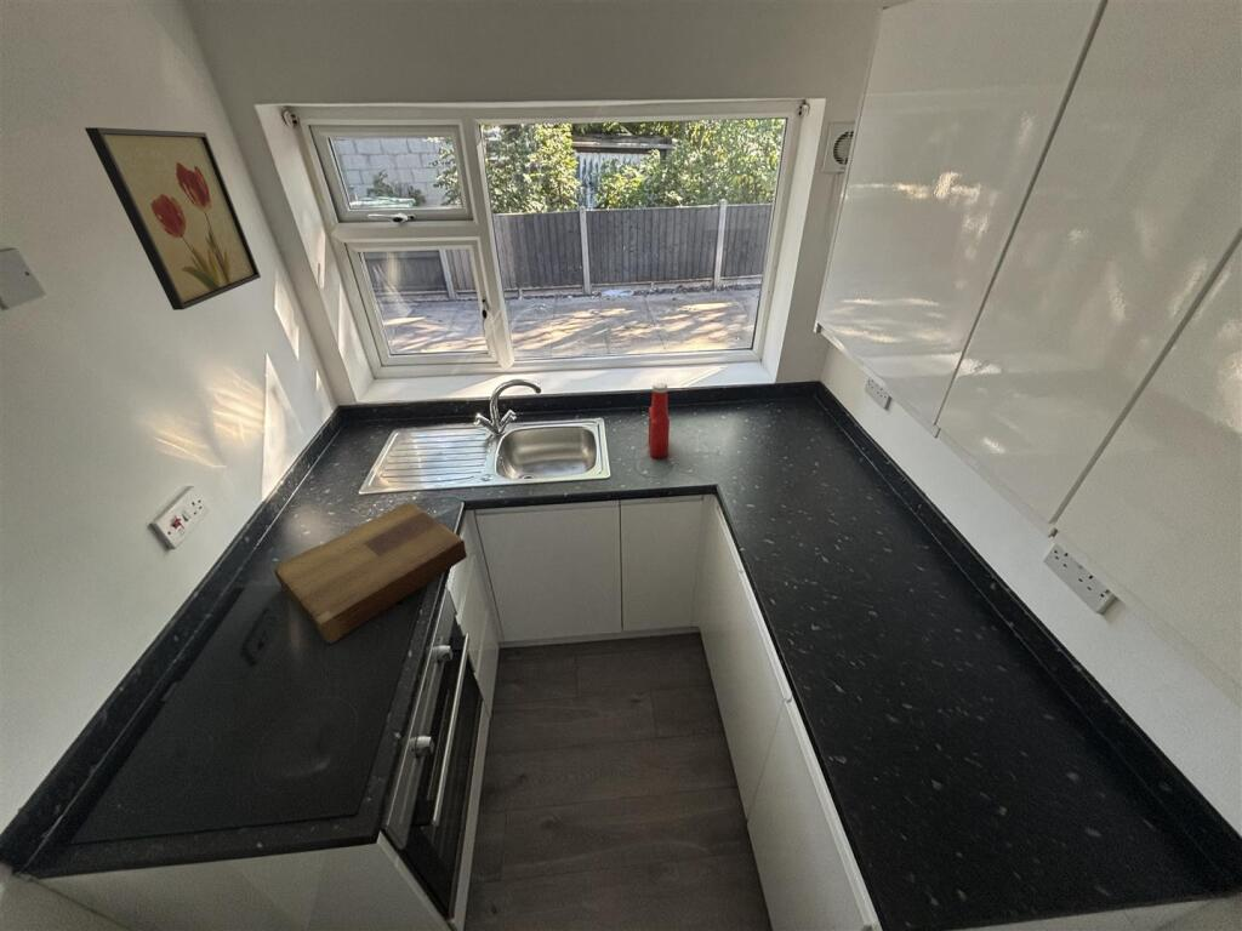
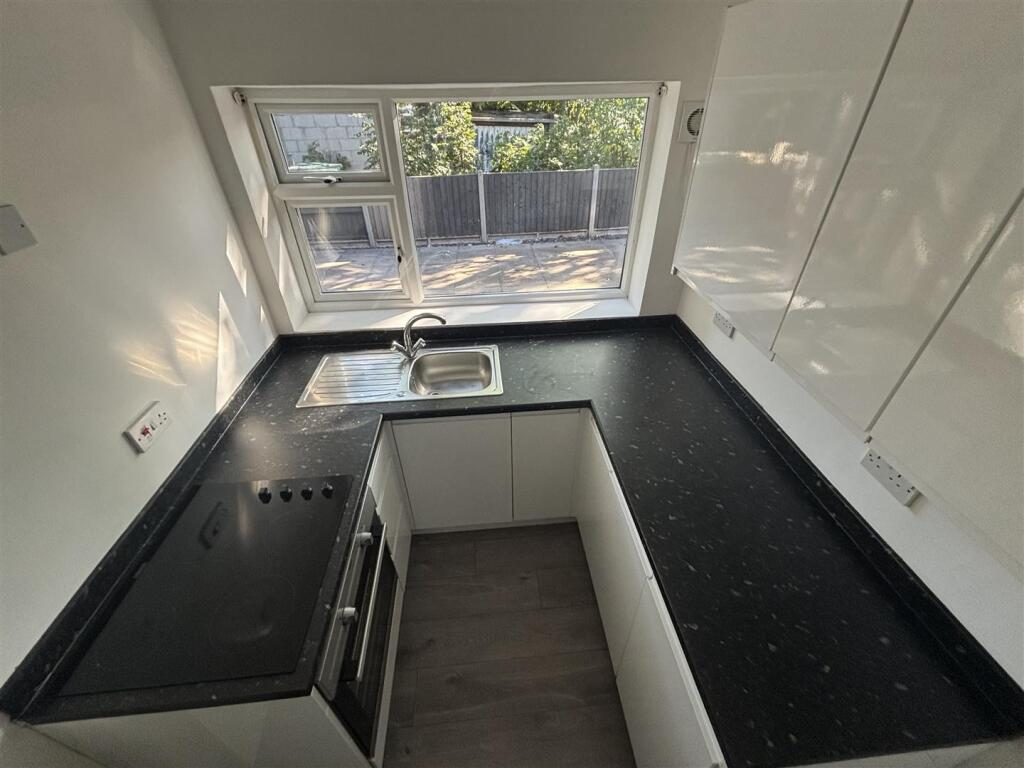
- wall art (187, 217)
- soap bottle (659, 417)
- cutting board (372, 561)
